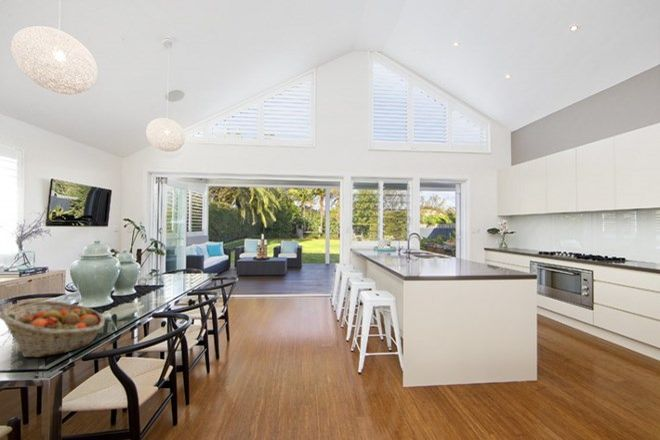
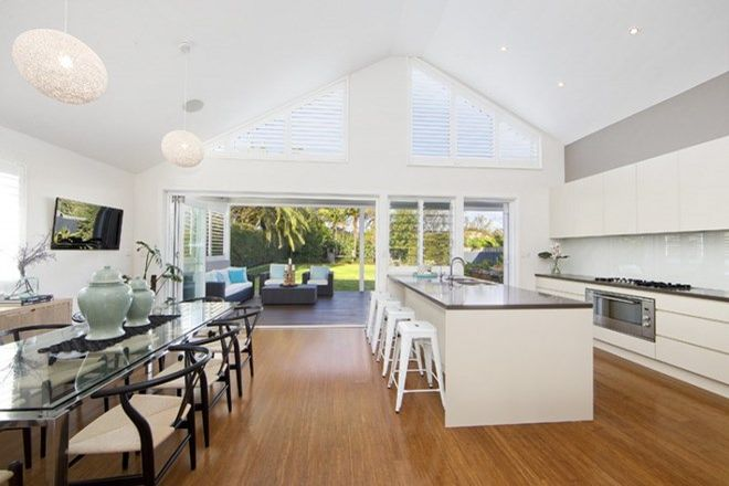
- fruit basket (56, 323)
